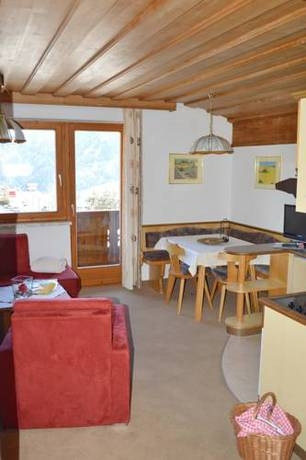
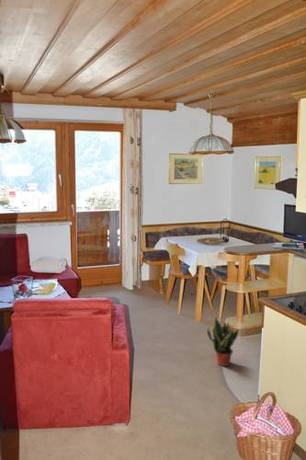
+ potted plant (226, 339)
